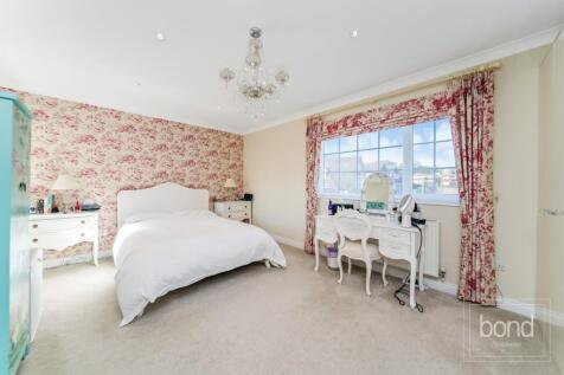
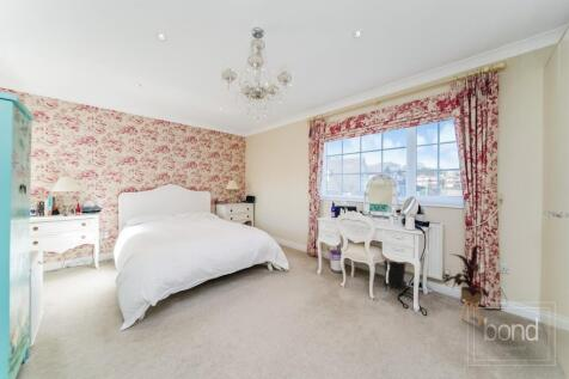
+ wastebasket (394, 271)
+ house plant (466, 281)
